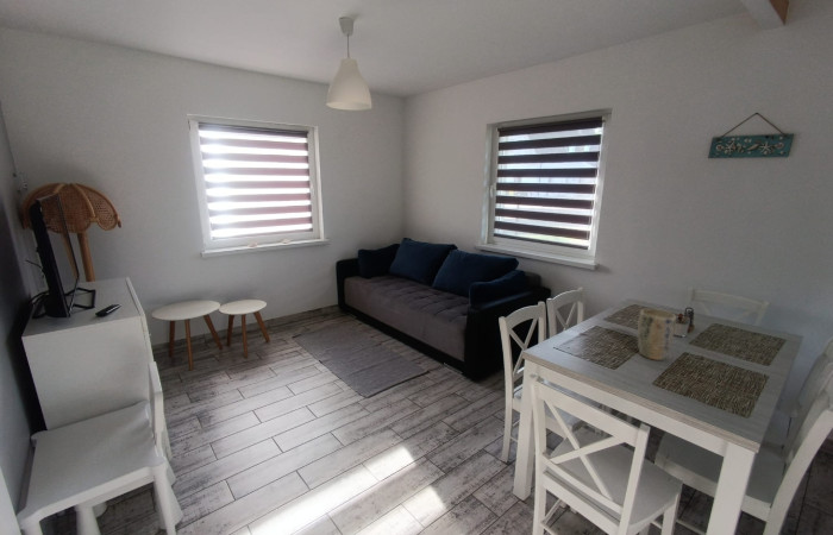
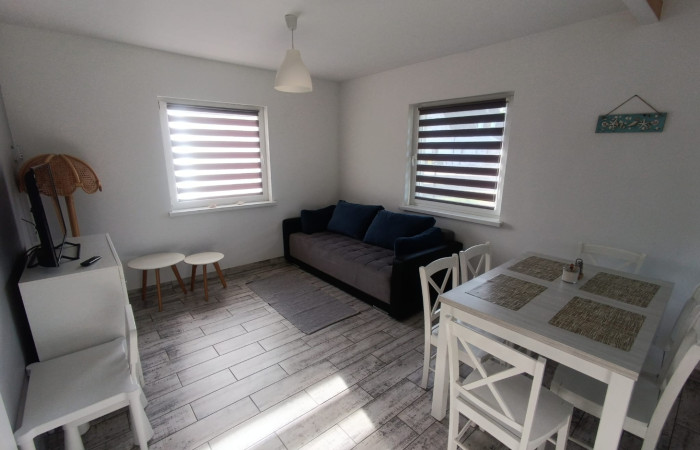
- plant pot (654, 334)
